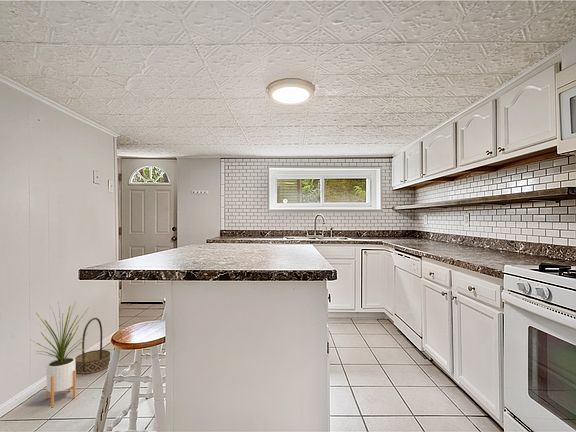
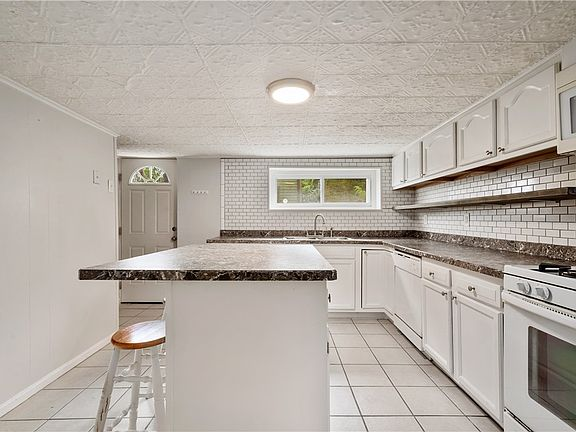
- house plant (60, 350)
- basket (100, 342)
